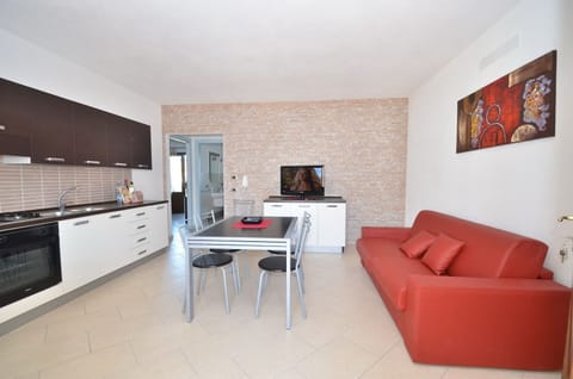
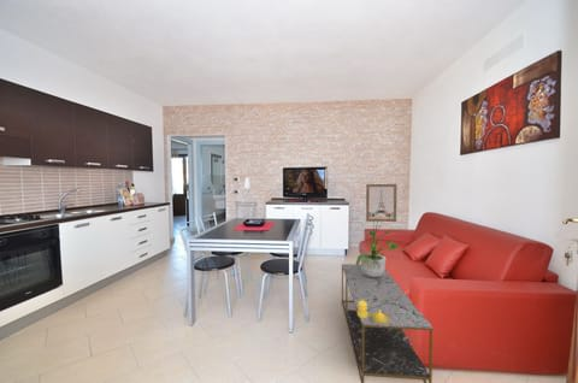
+ coffee table (373, 310)
+ decorative container (372, 313)
+ potted plant (374, 246)
+ wall art (381, 202)
